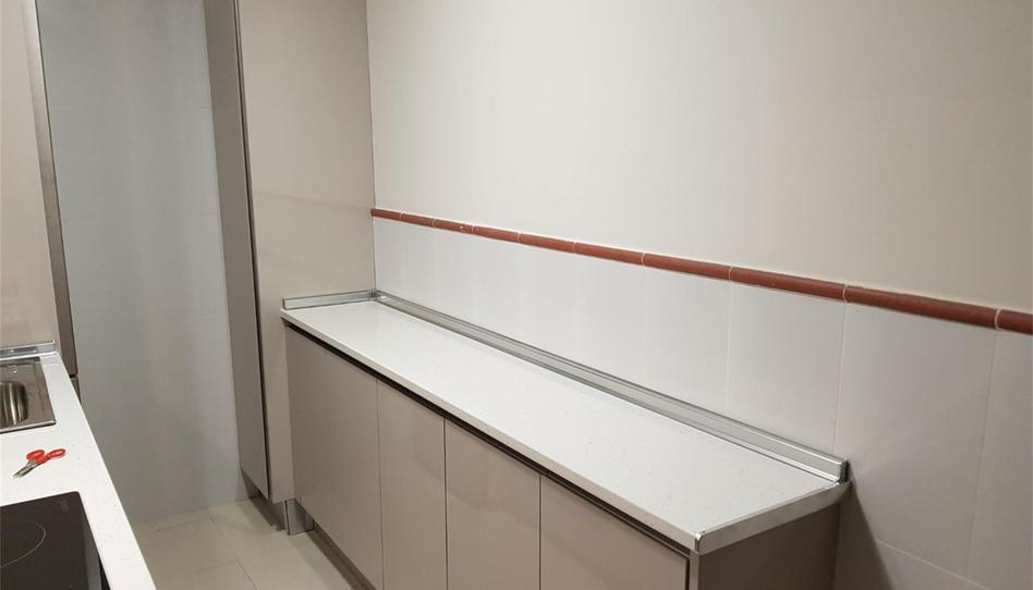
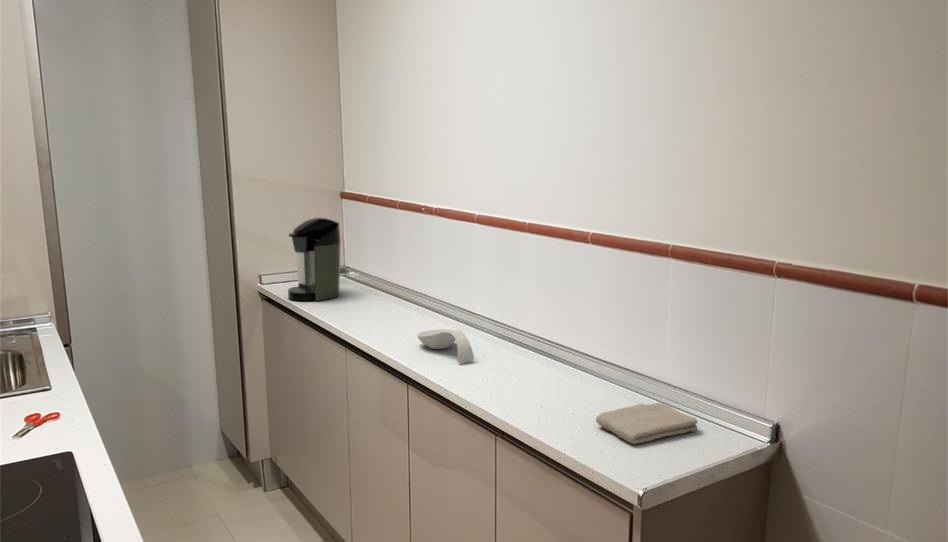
+ coffee maker (310, 255)
+ spoon rest (447, 338)
+ washcloth (647, 421)
